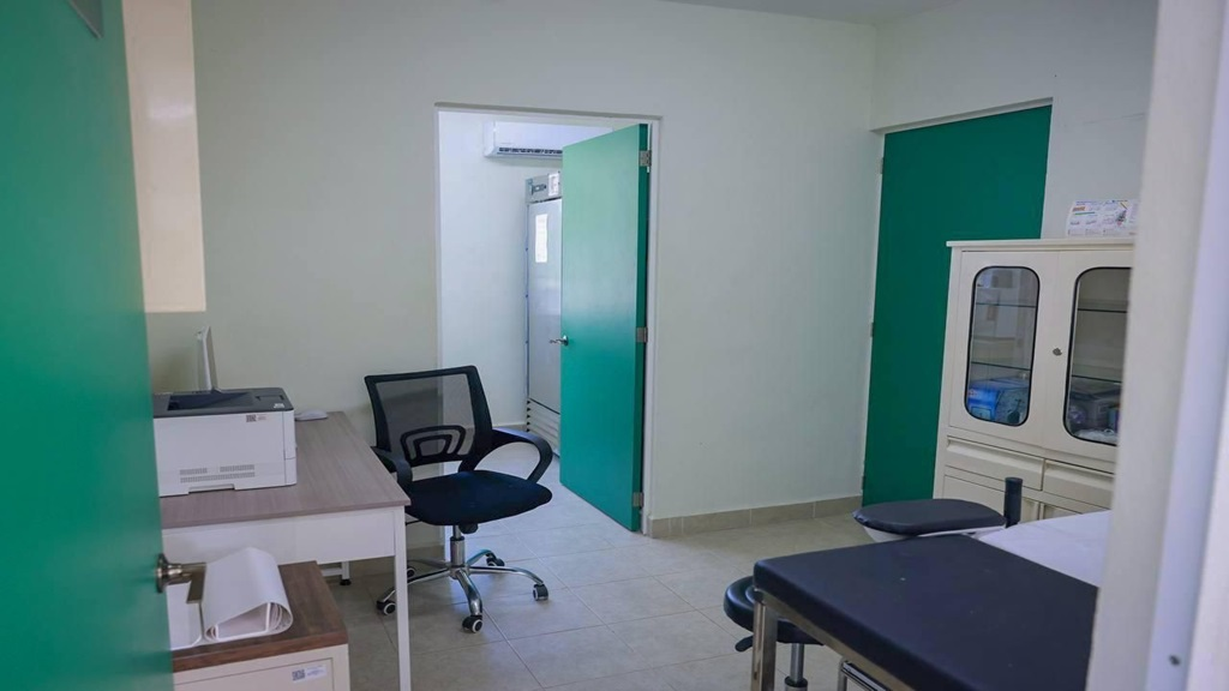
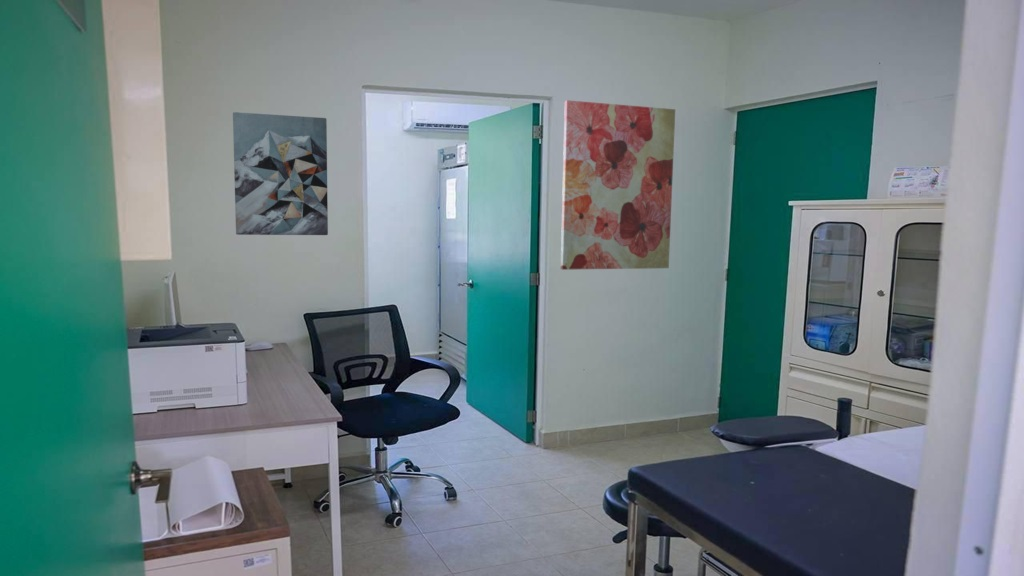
+ wall art (618, 188)
+ wall art (281, 175)
